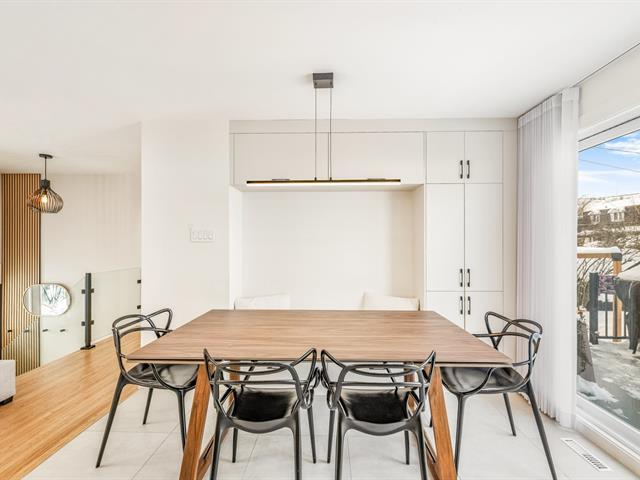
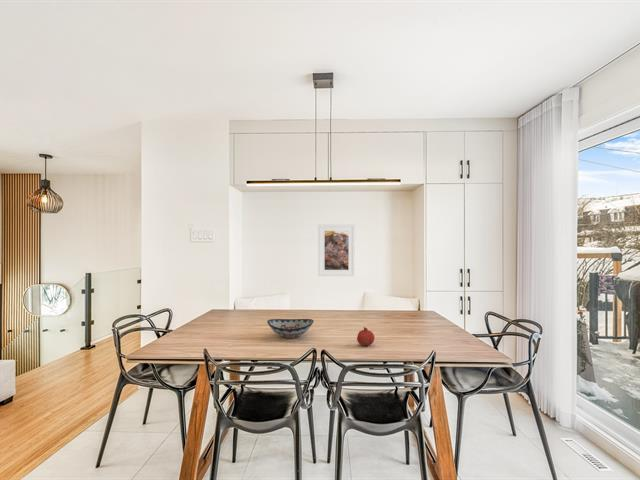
+ fruit (365, 336)
+ decorative bowl (290, 328)
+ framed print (336, 250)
